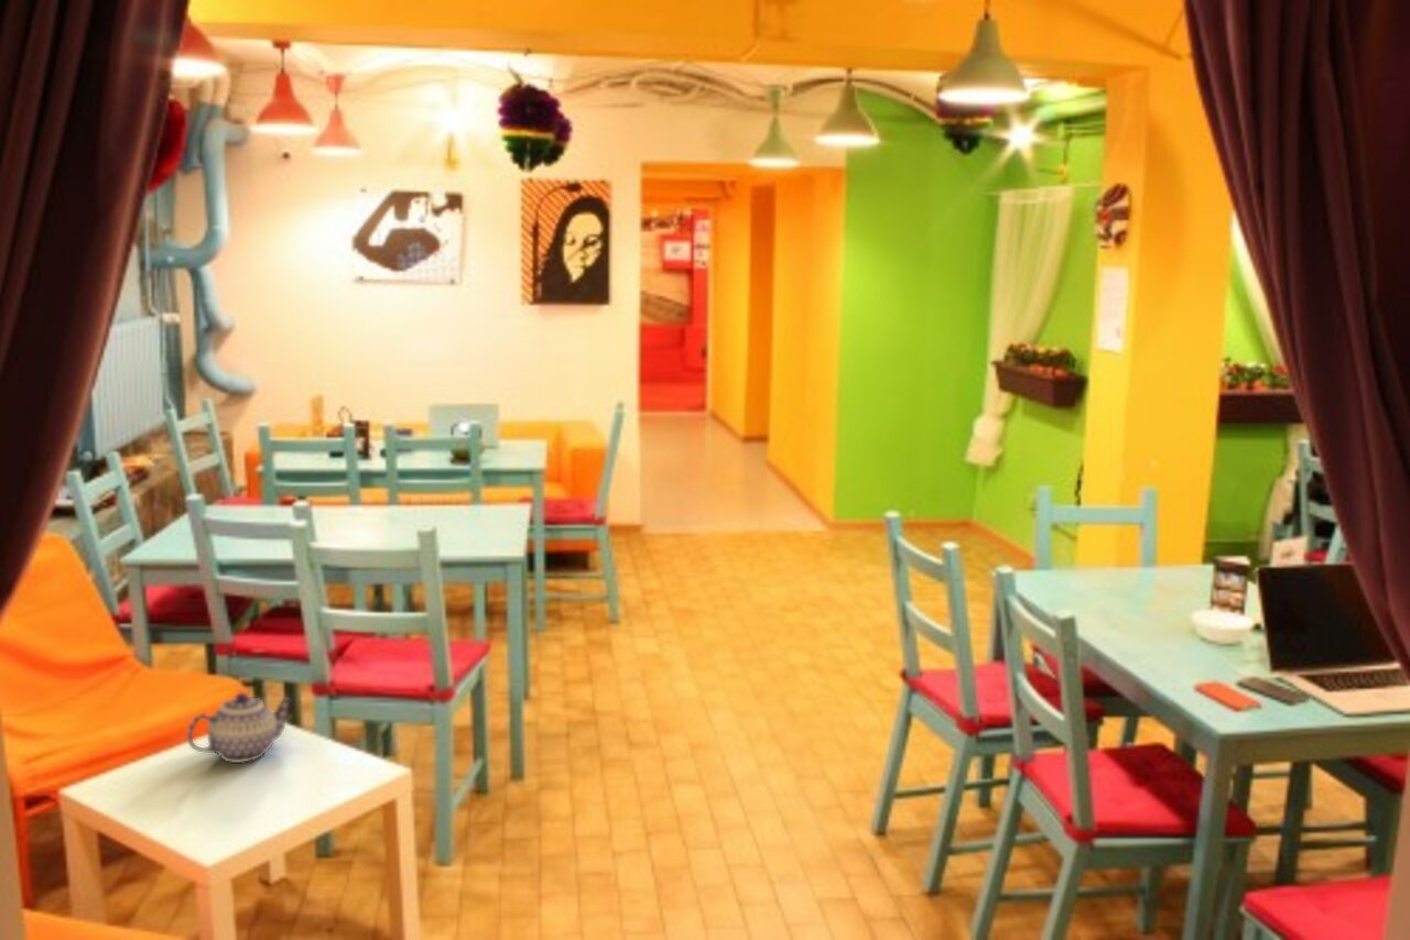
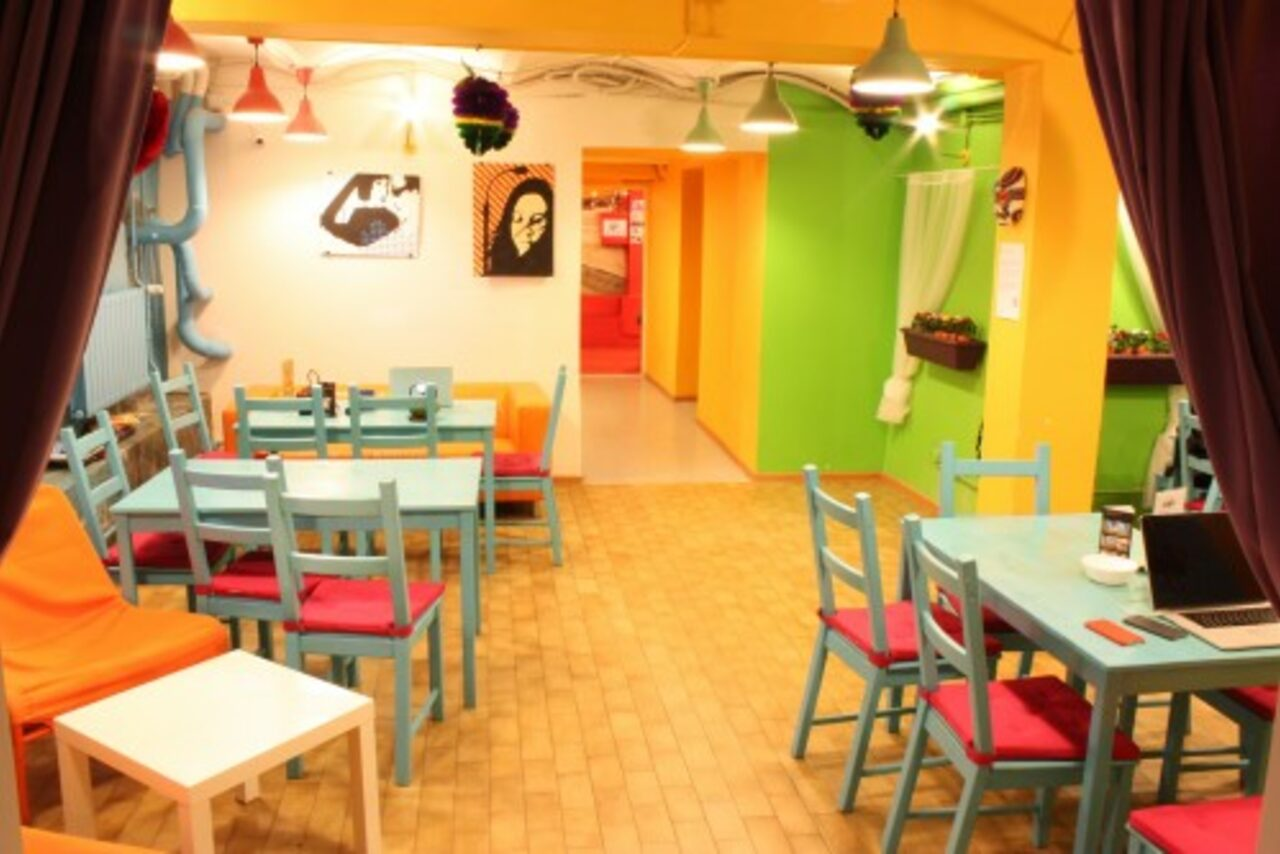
- teapot (242, 723)
